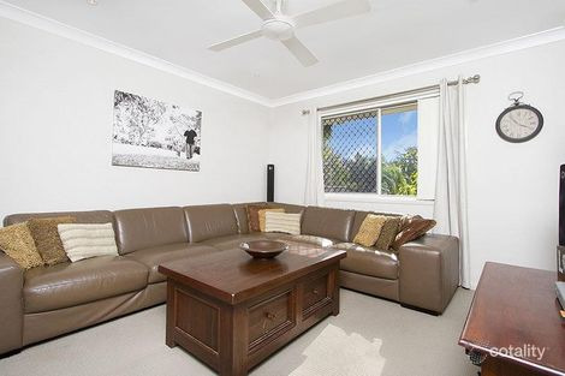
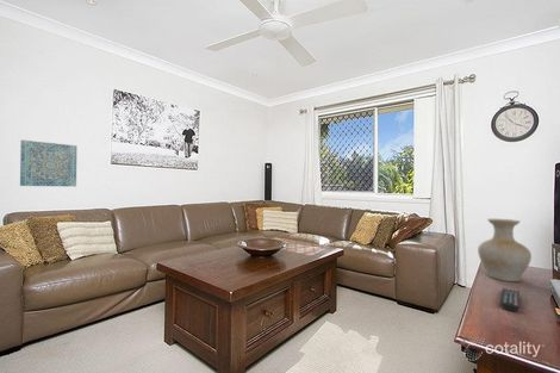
+ vase (503, 248)
+ wall art (50, 164)
+ remote control (510, 298)
